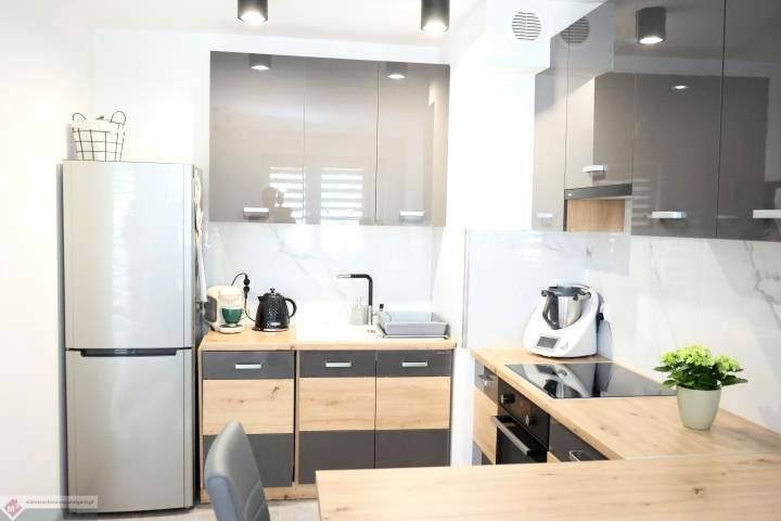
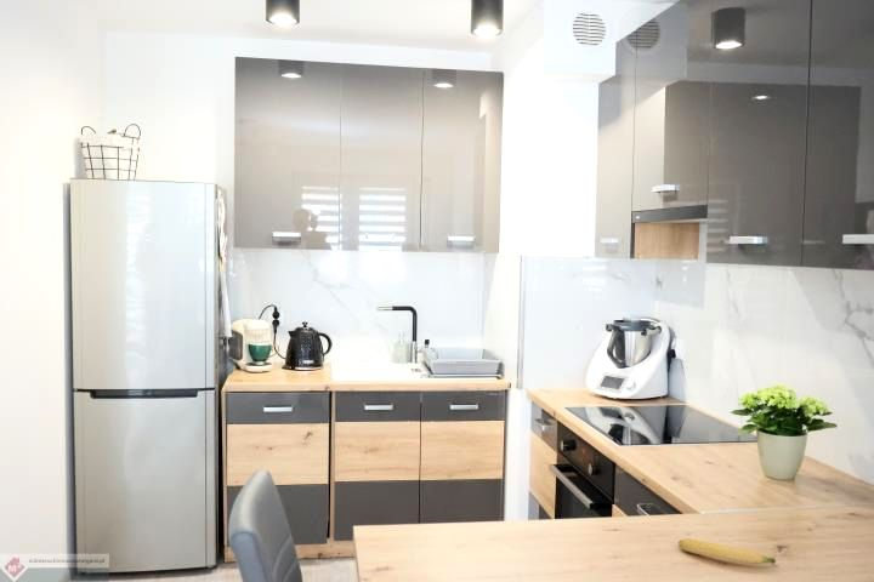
+ banana (723, 549)
